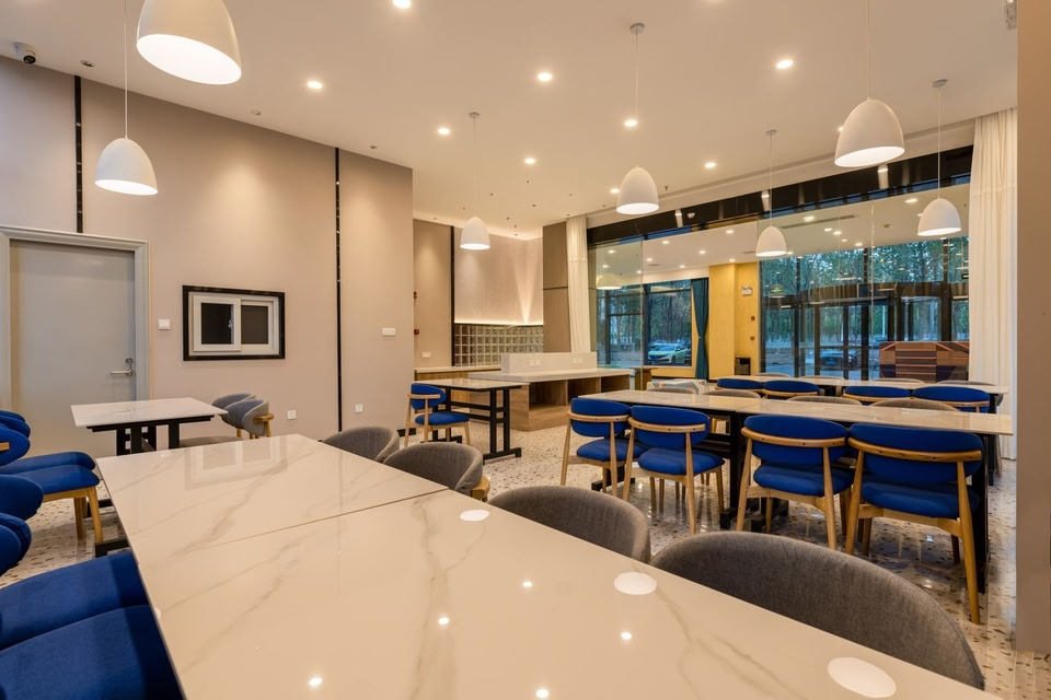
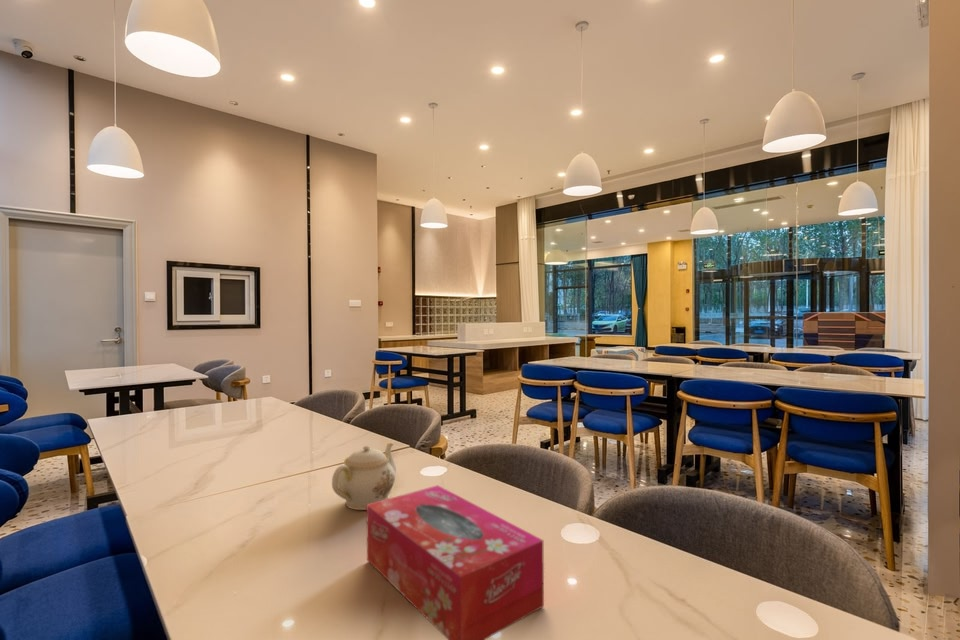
+ teapot (365, 474)
+ tissue box (447, 551)
